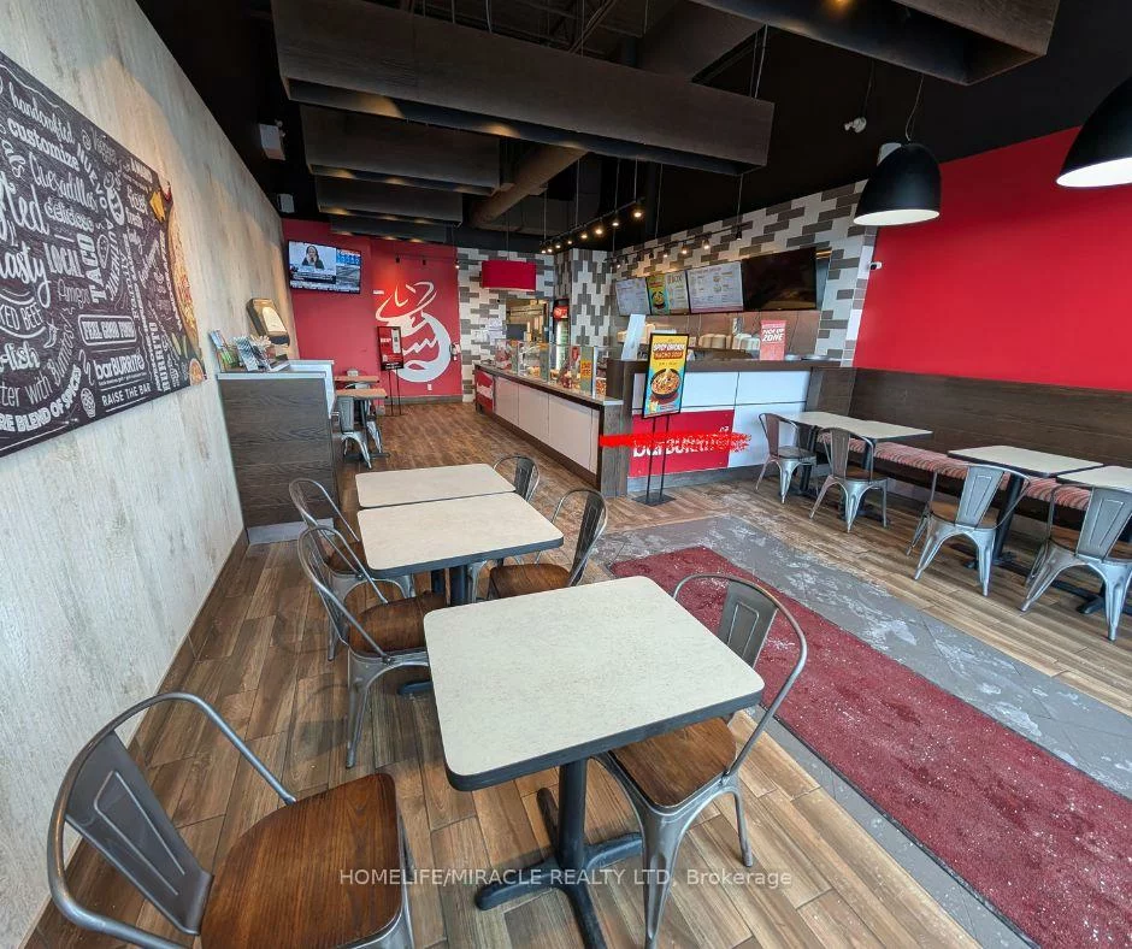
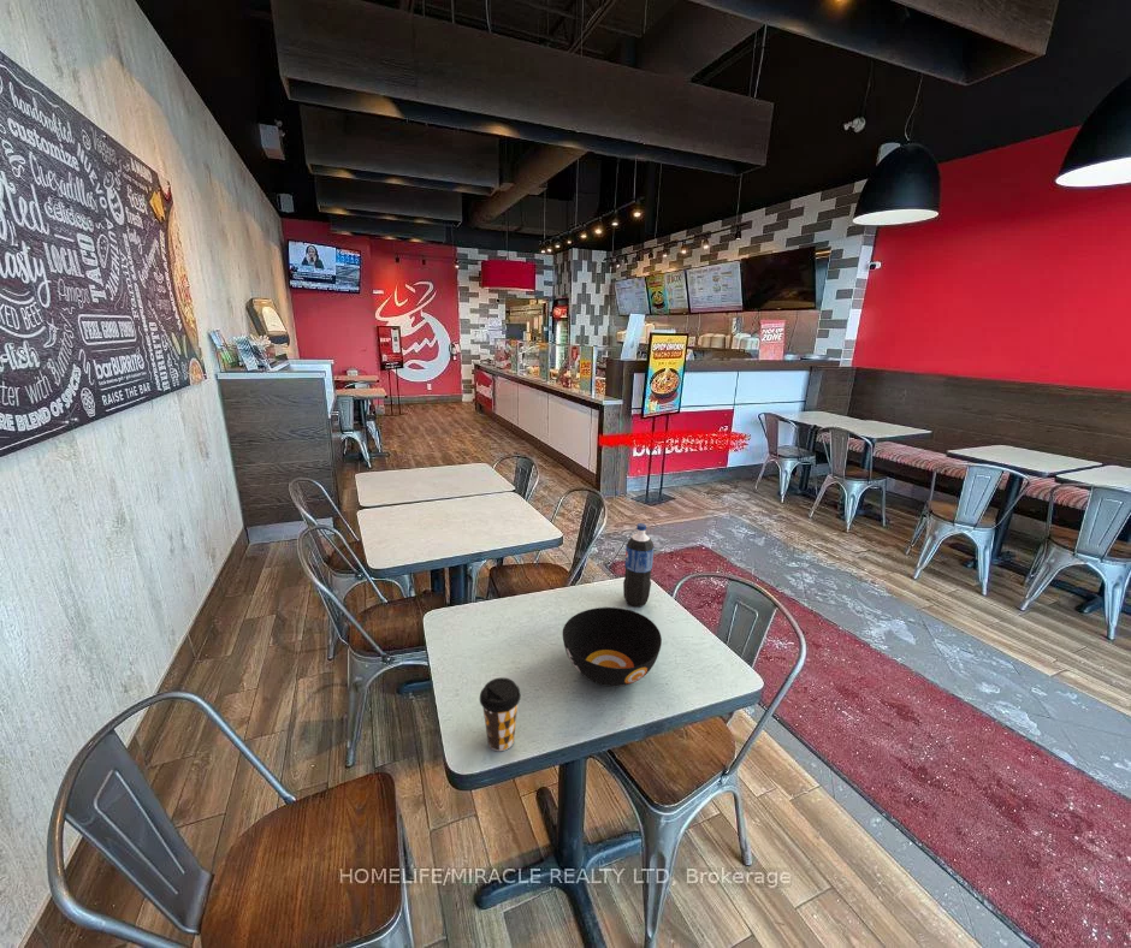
+ bowl (610, 651)
+ pop (638, 563)
+ coffee cup (501, 715)
